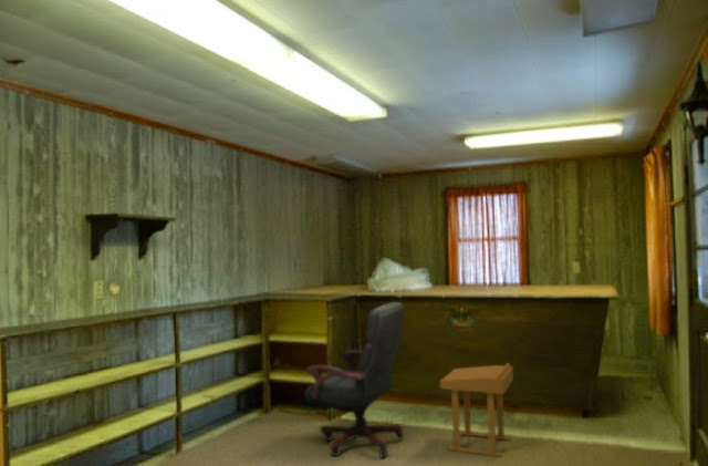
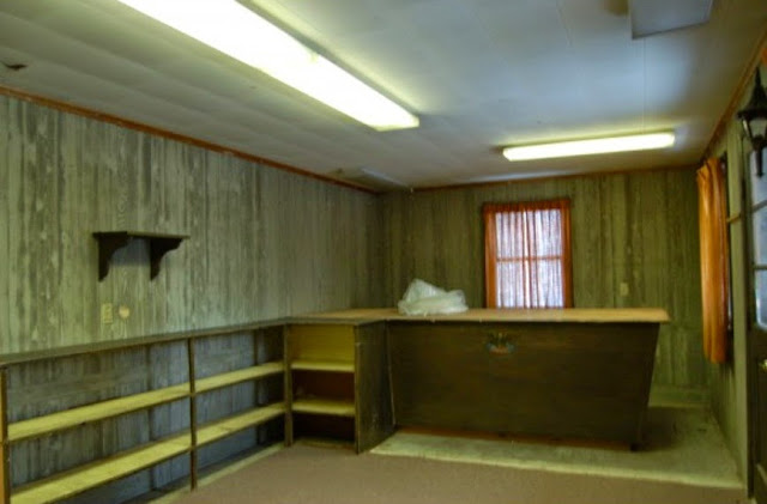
- office chair (354, 373)
- side table (469, 405)
